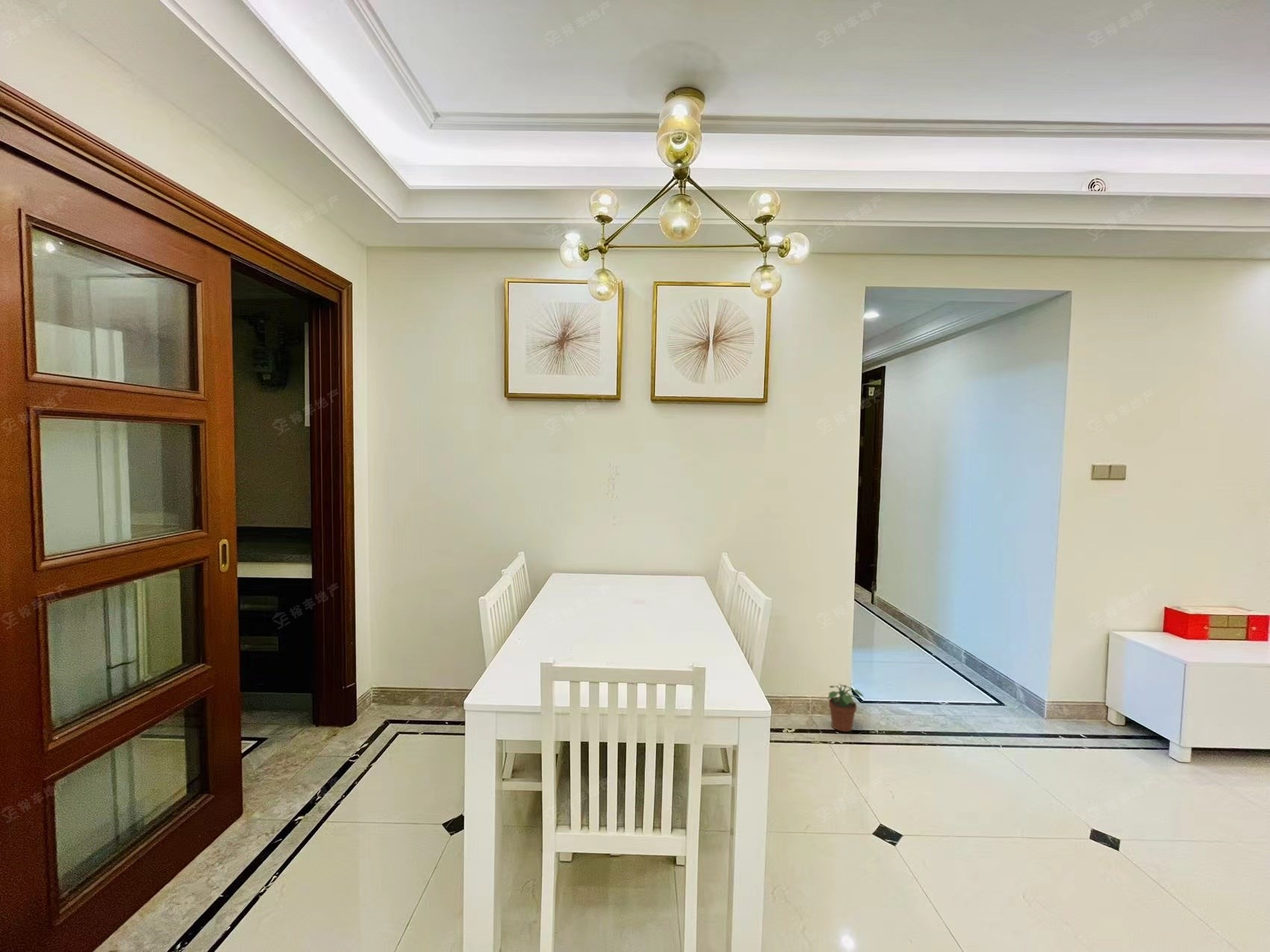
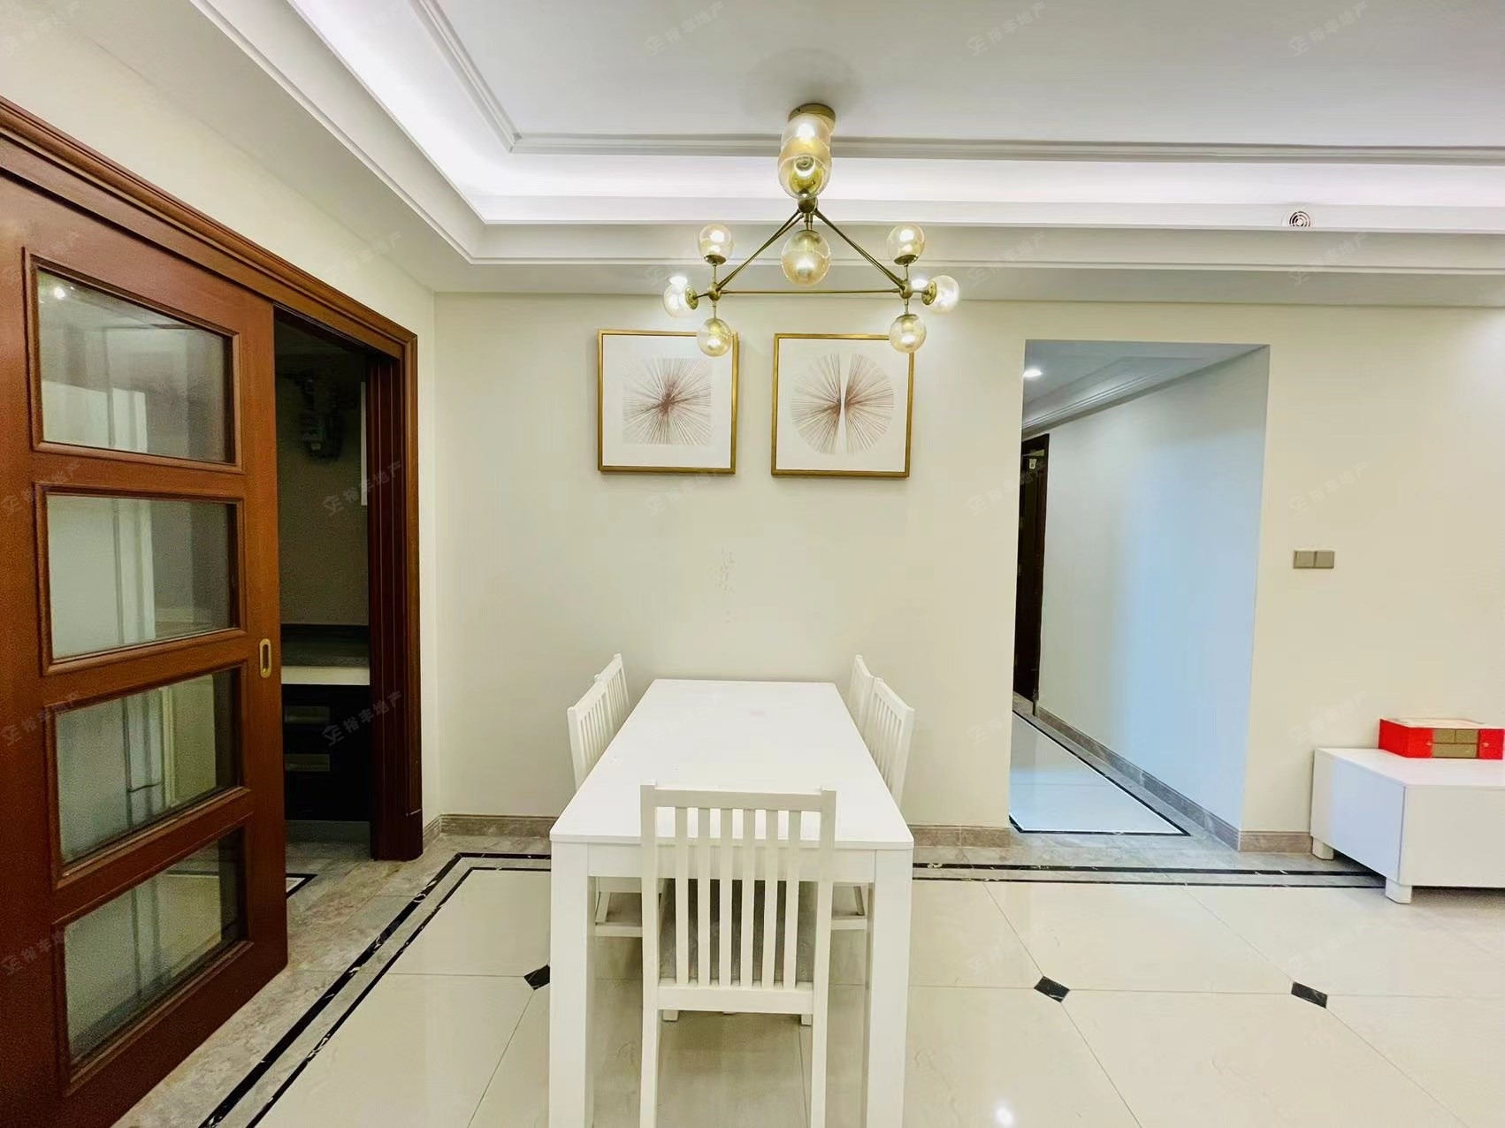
- potted plant (843, 708)
